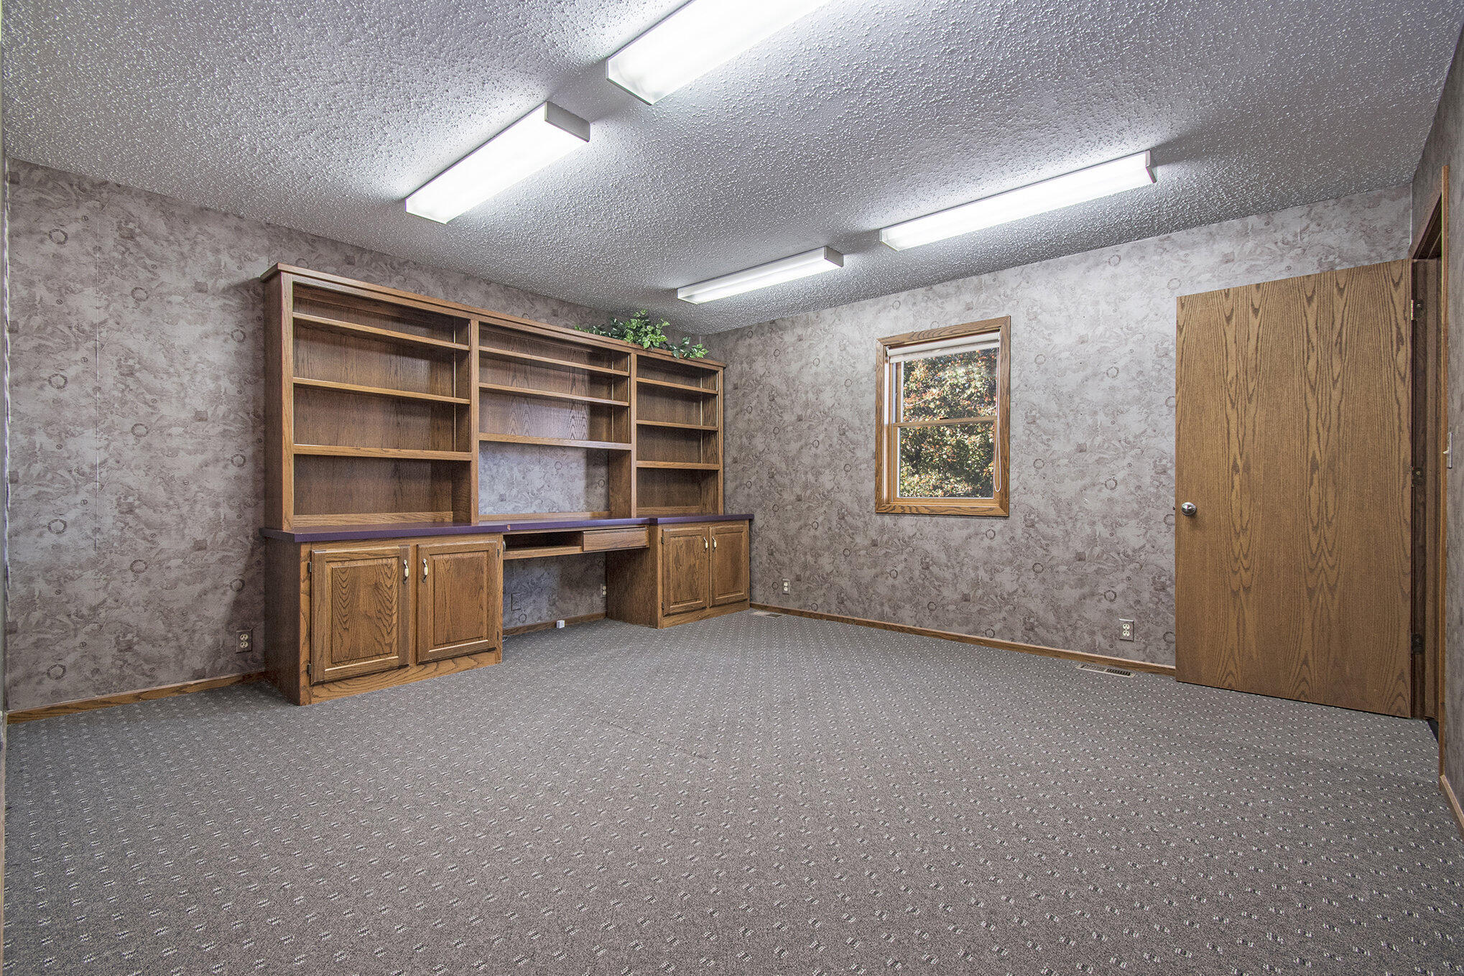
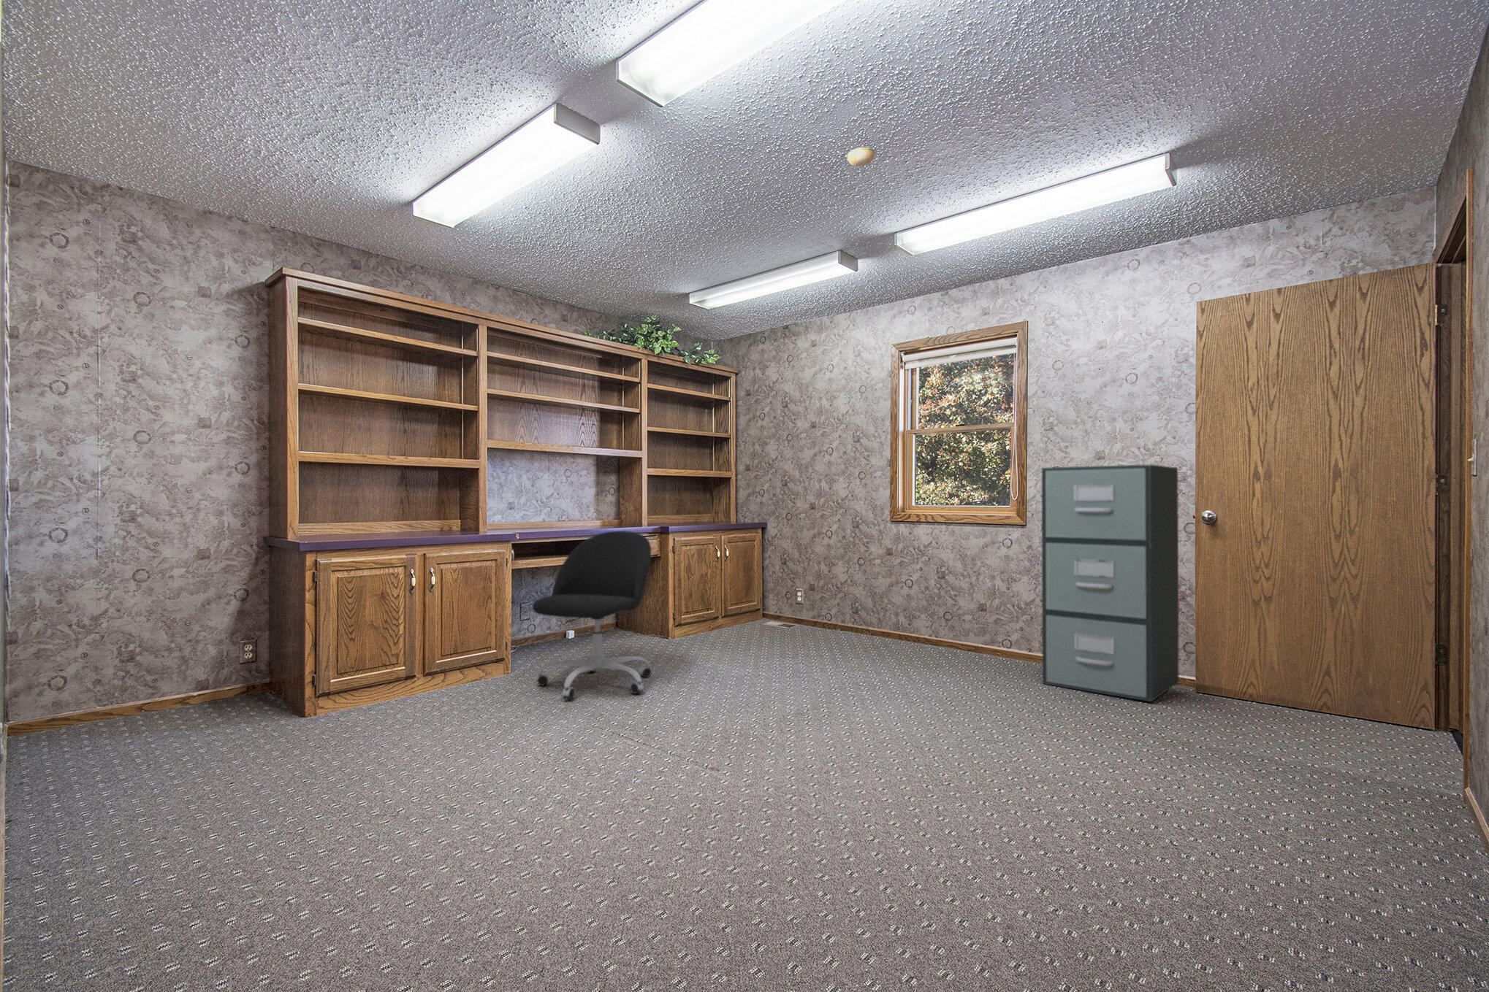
+ office chair (595, 610)
+ smoke detector (861, 156)
+ filing cabinet (1109, 576)
